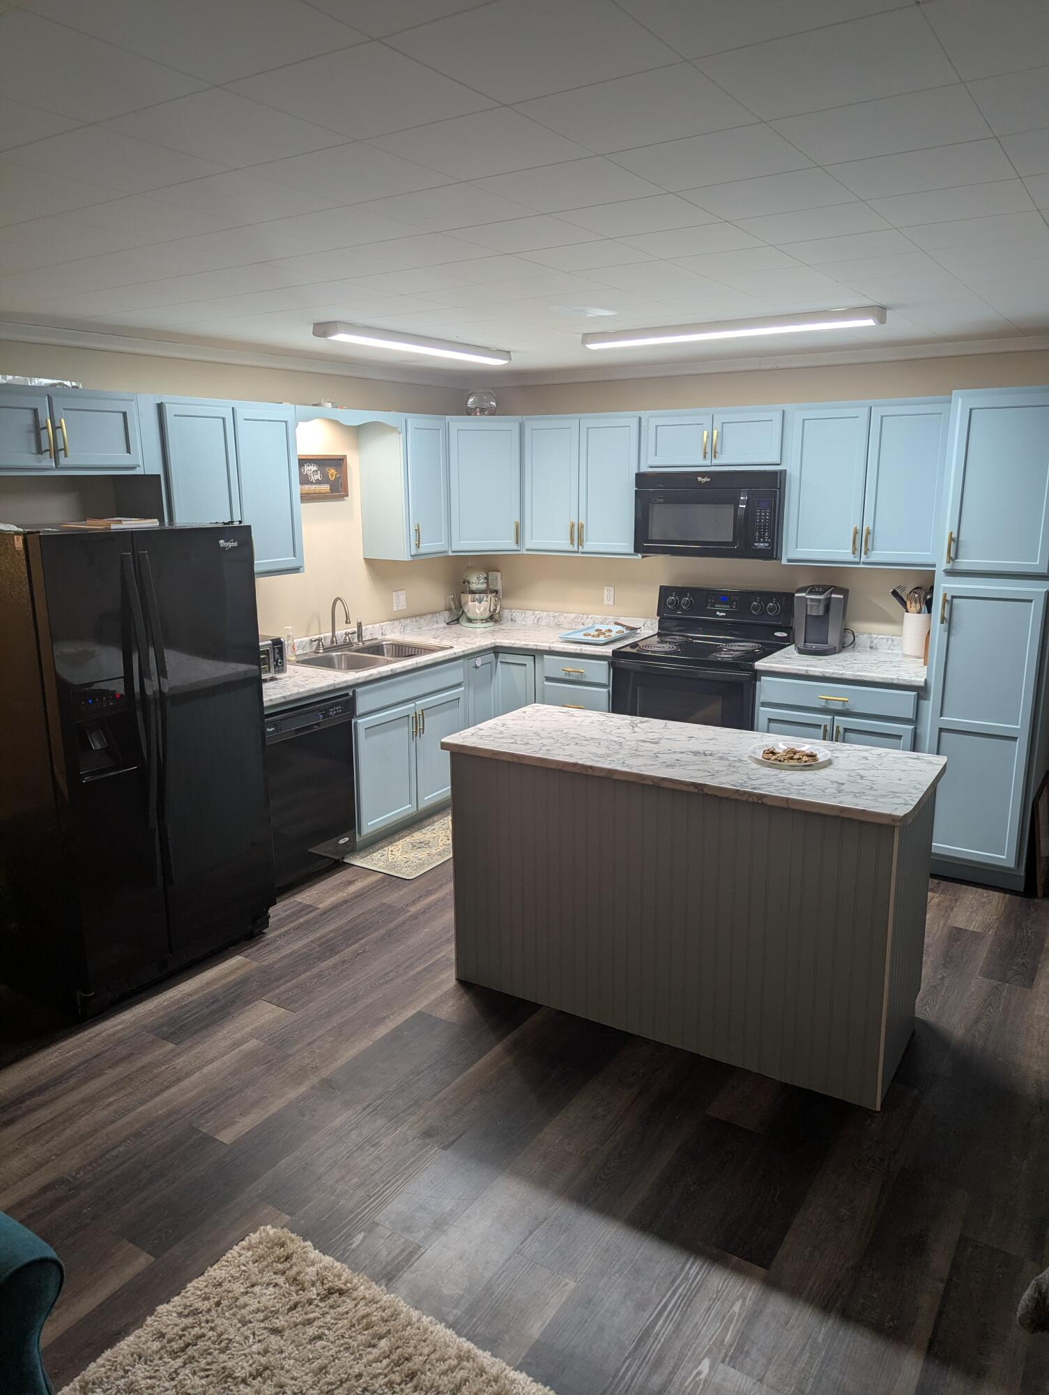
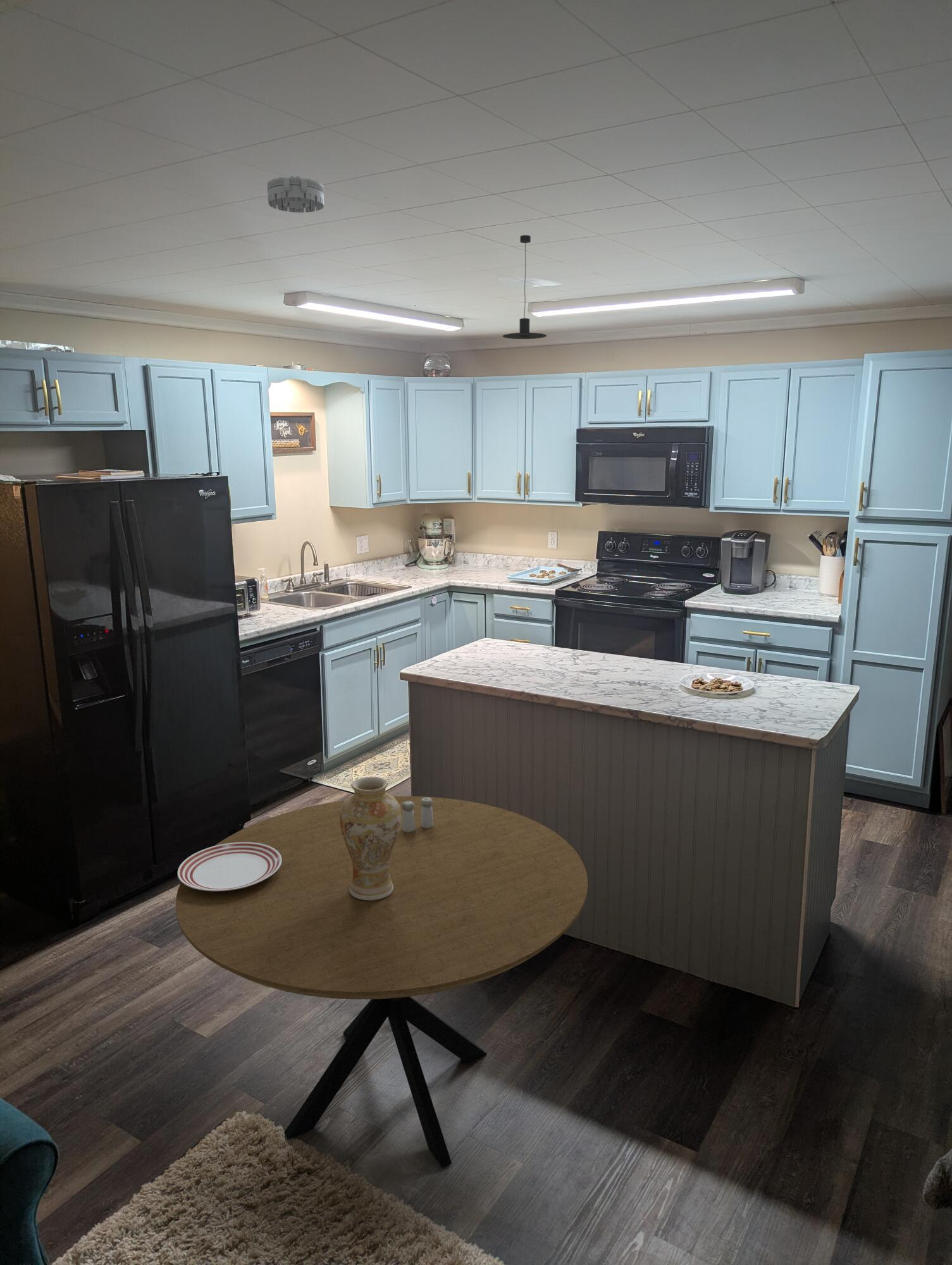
+ vase (371, 837)
+ dining table (389, 984)
+ salt and pepper shaker (414, 813)
+ pendant light (524, 287)
+ dinner plate (230, 868)
+ smoke detector (295, 194)
